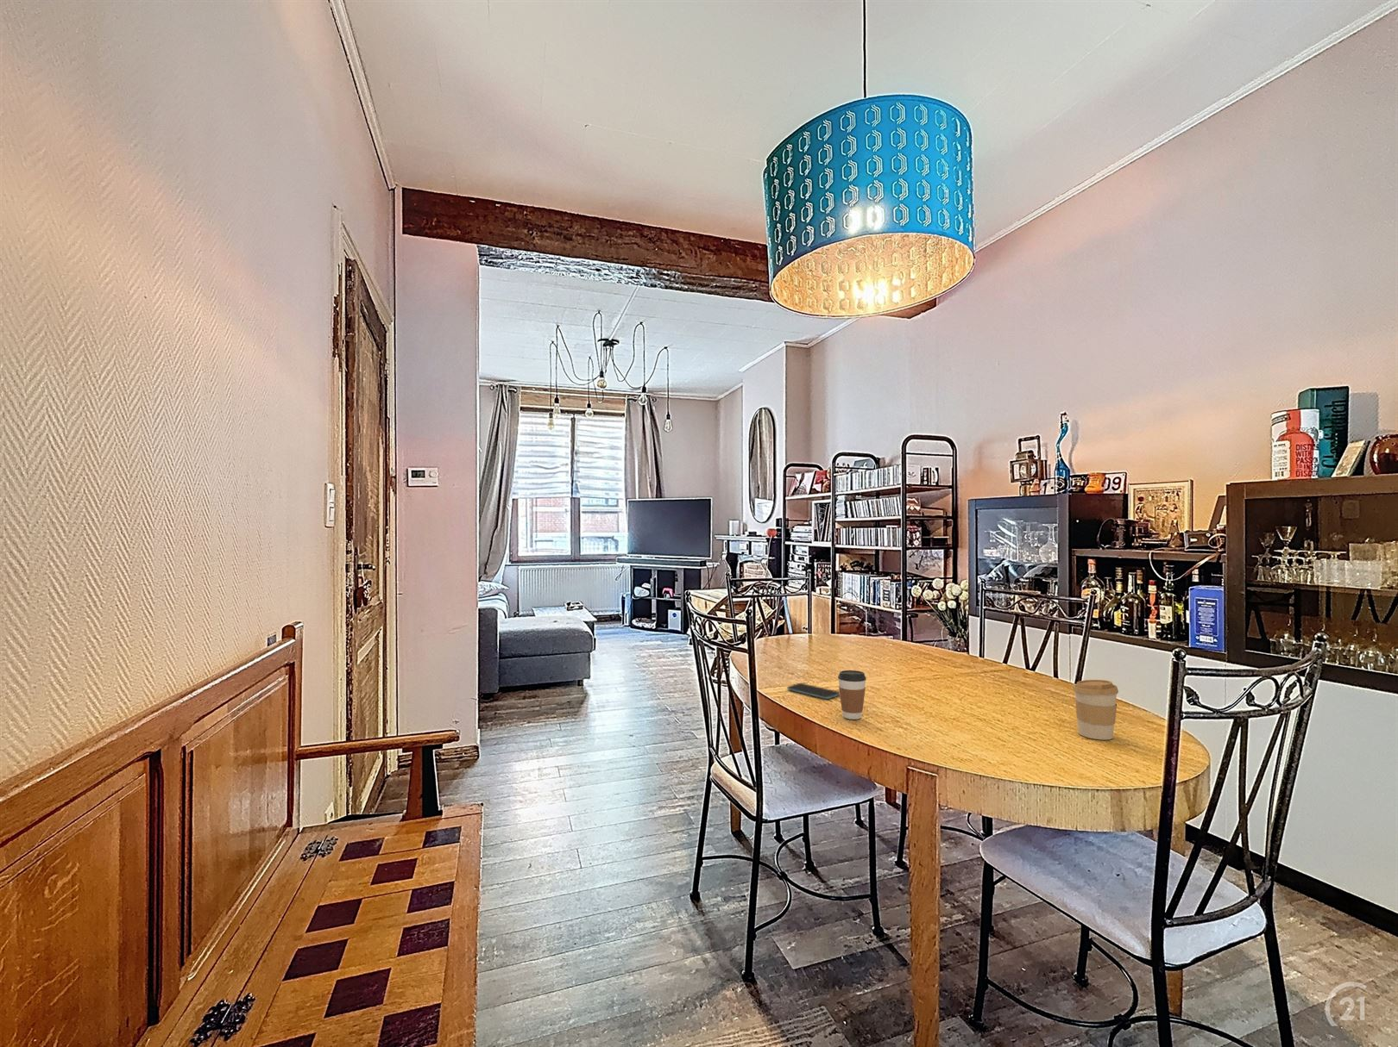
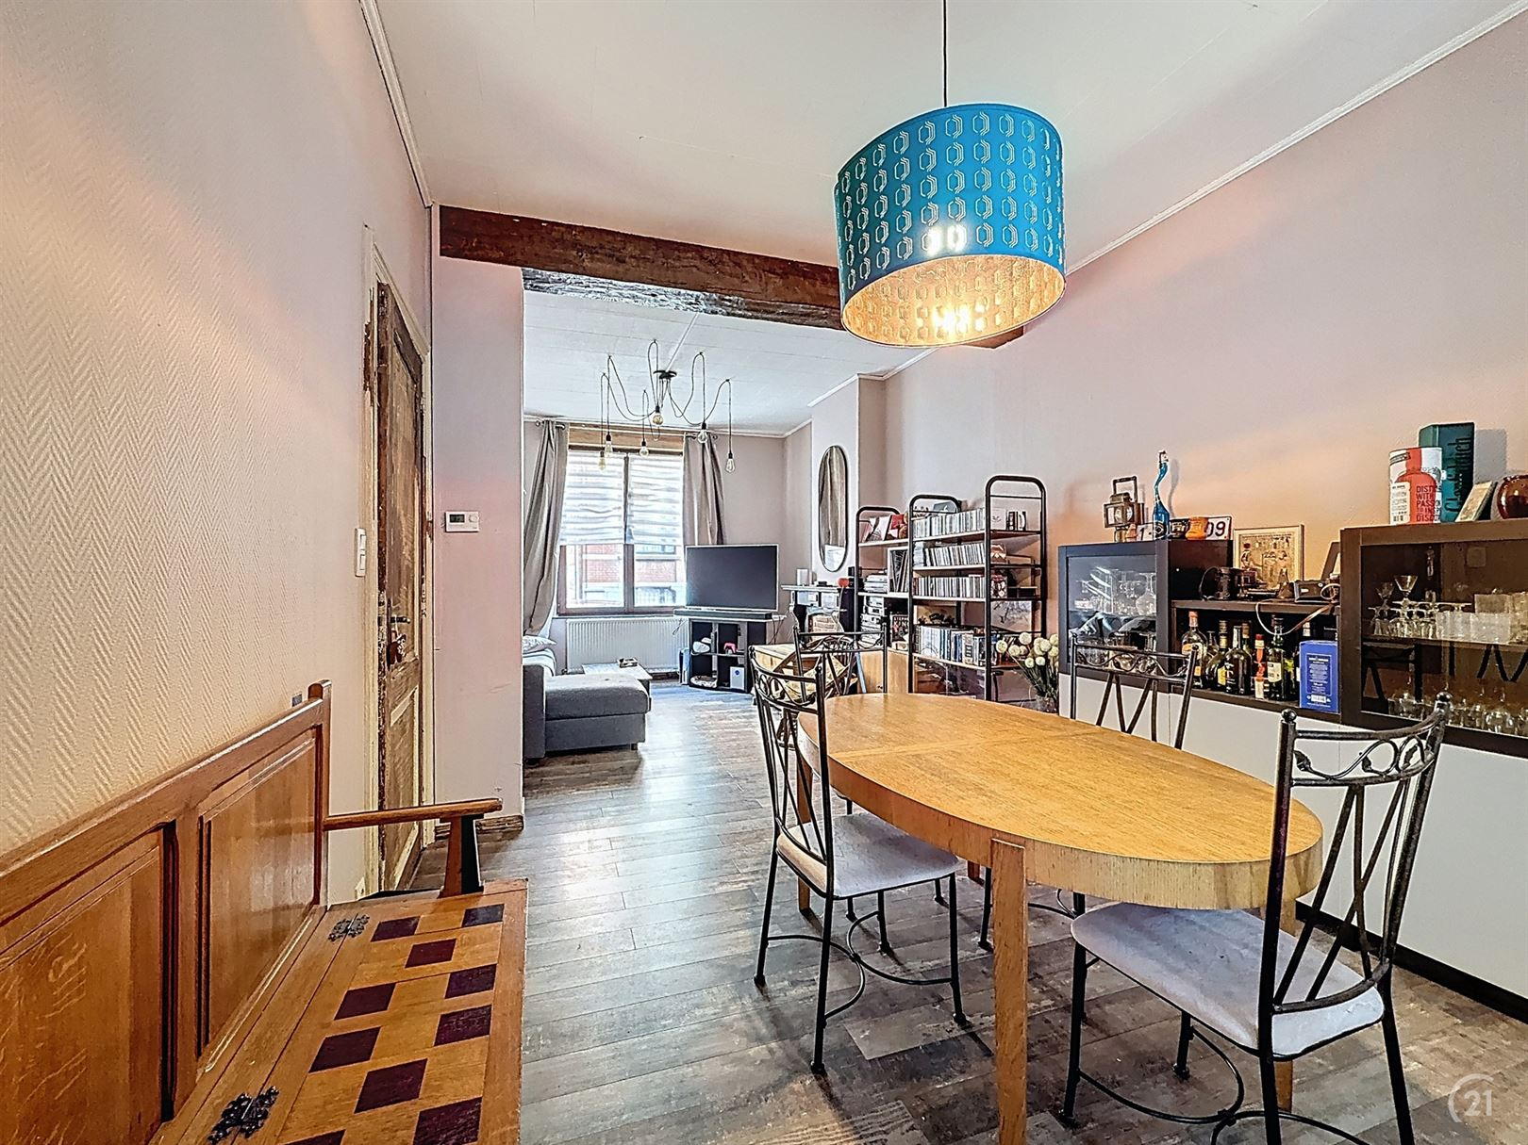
- smartphone (812, 691)
- coffee cup (852, 694)
- coffee cup (1095, 707)
